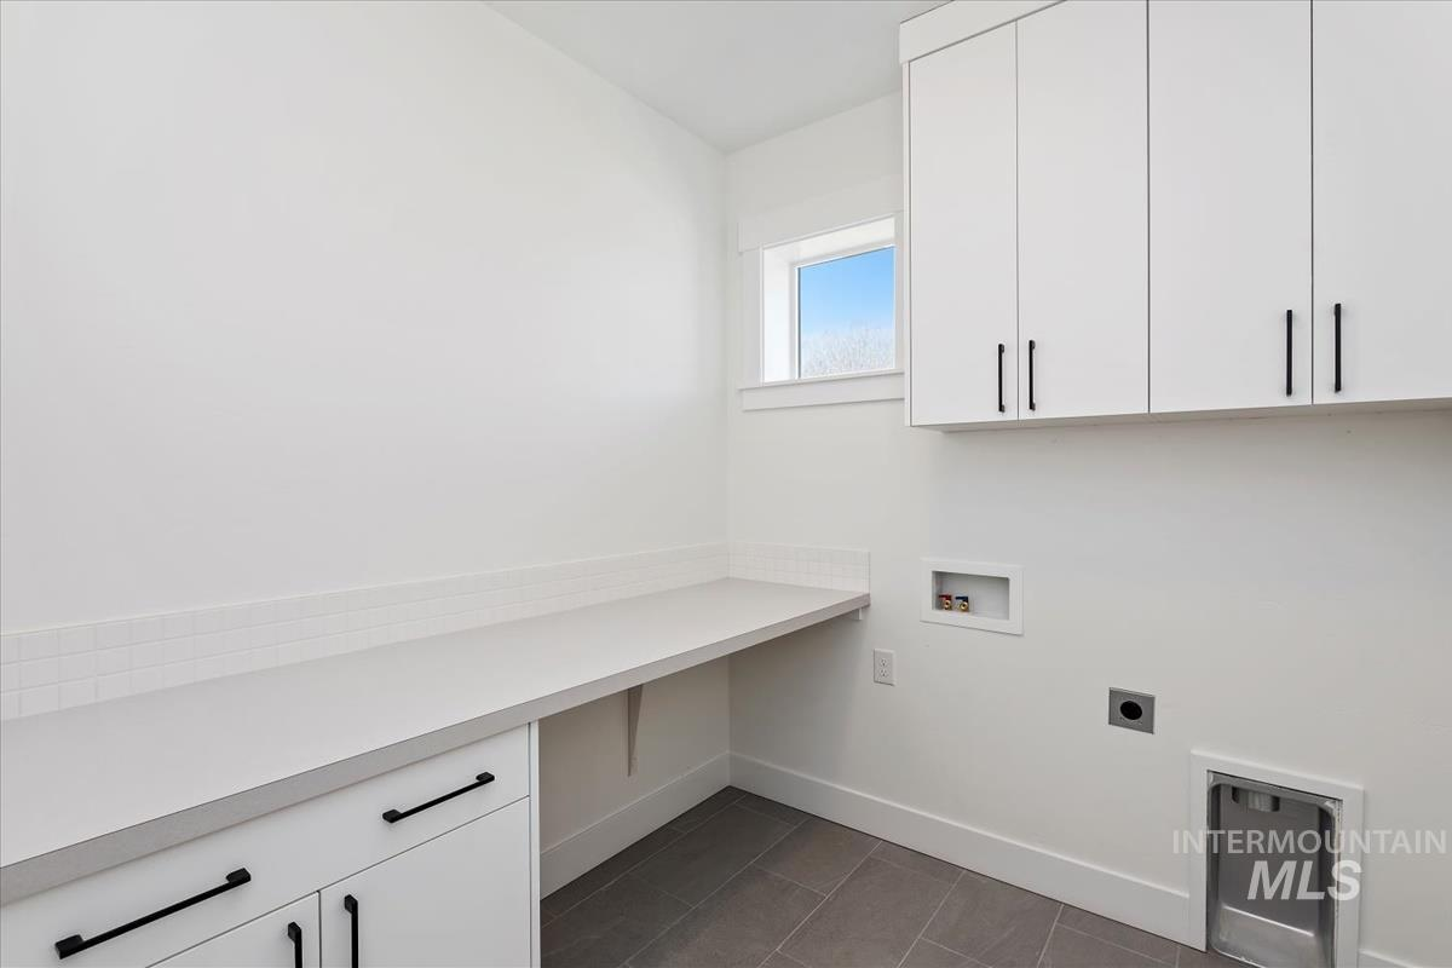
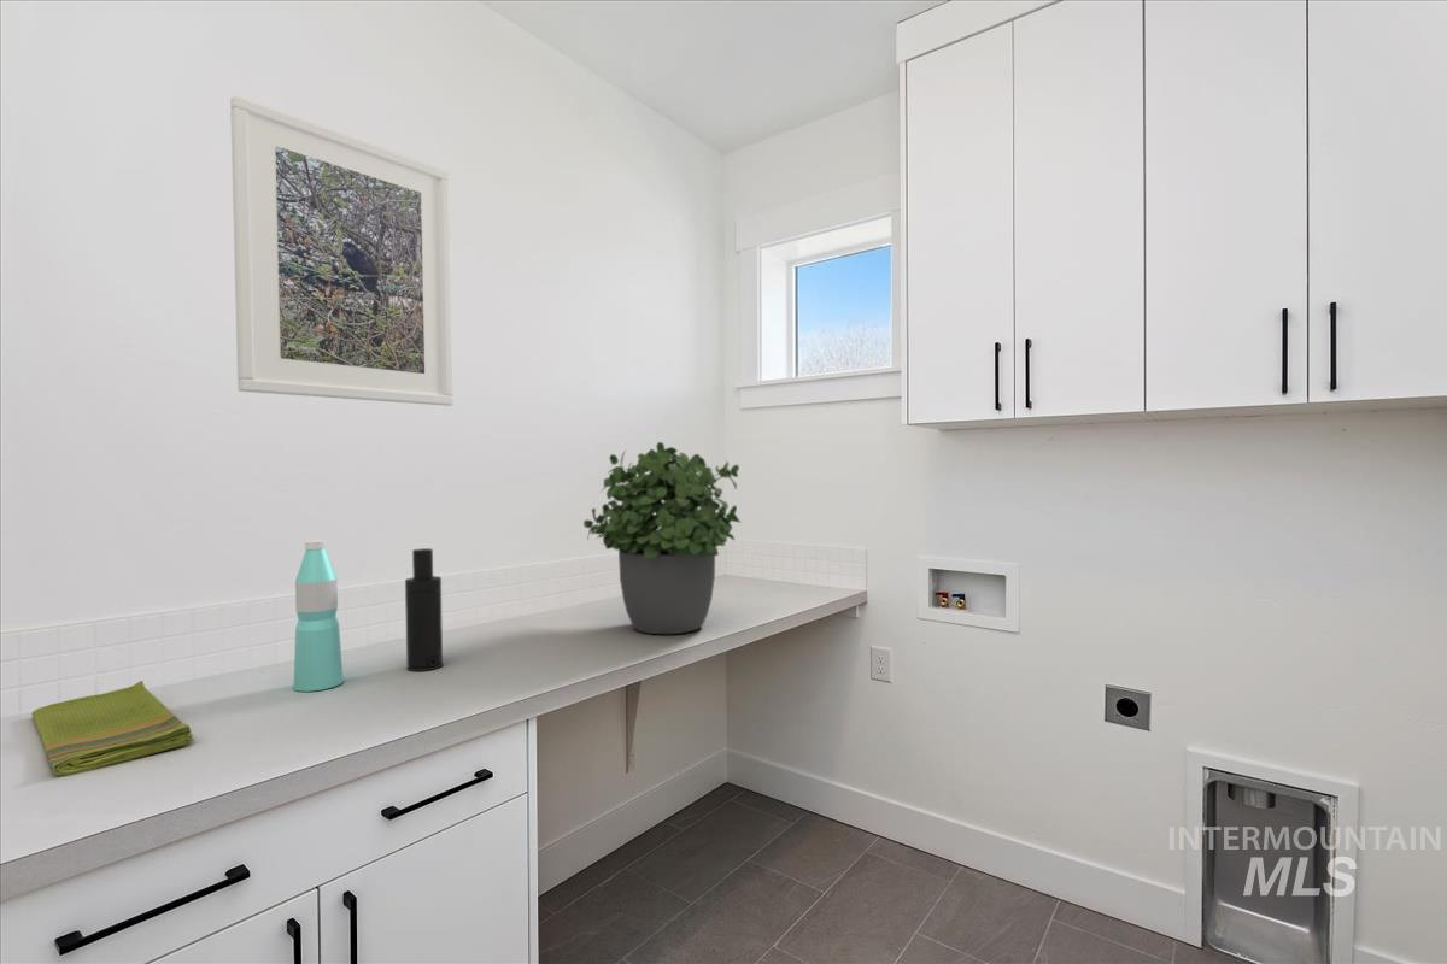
+ water bottle (317, 612)
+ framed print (355, 269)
+ dish towel (107, 721)
+ atomizer (423, 607)
+ potted plant (663, 534)
